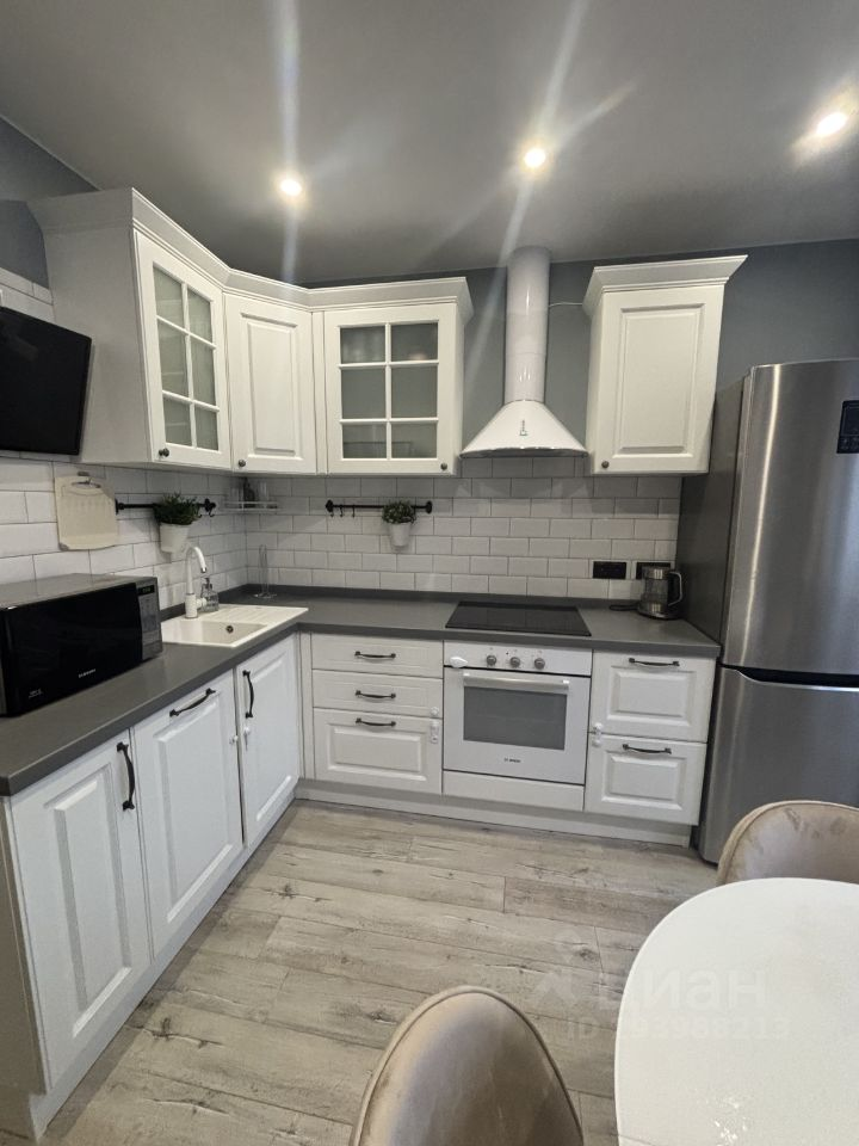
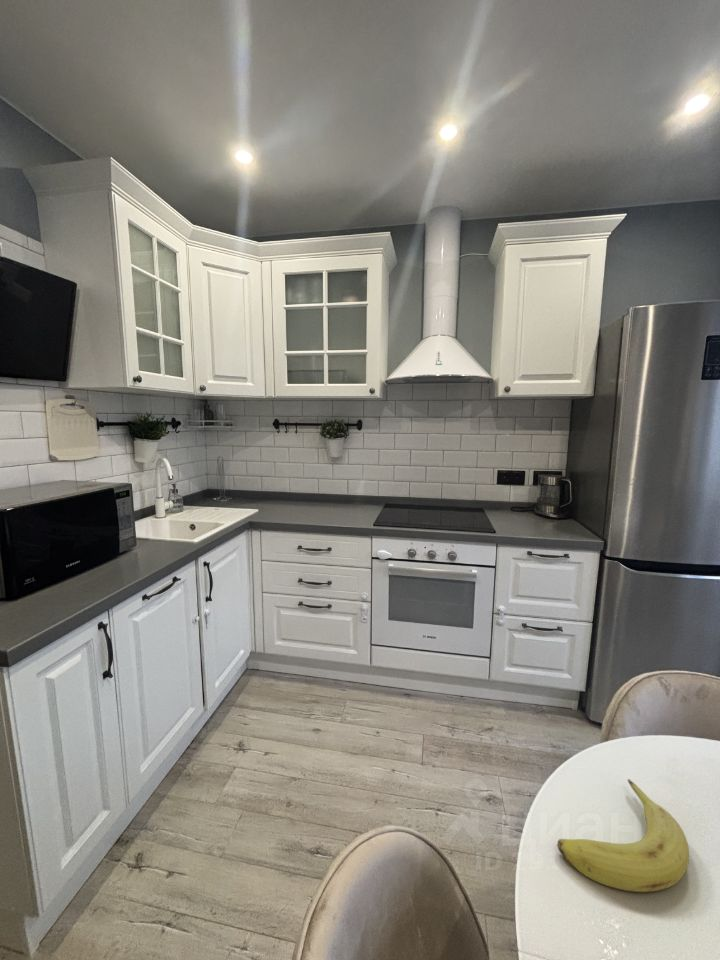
+ fruit (607, 842)
